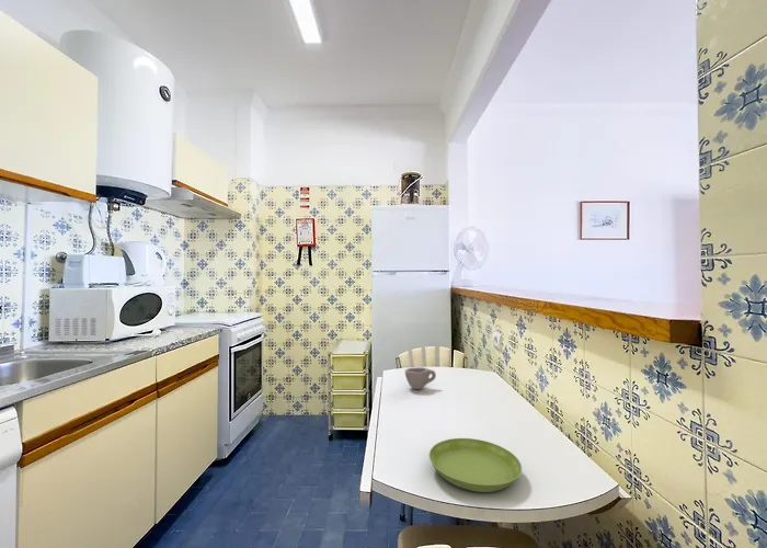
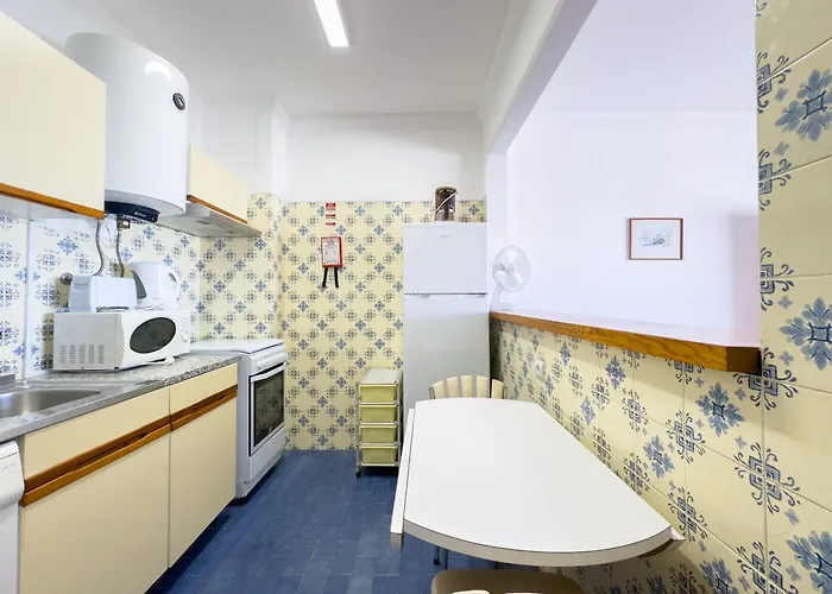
- cup (420, 378)
- saucer (473, 465)
